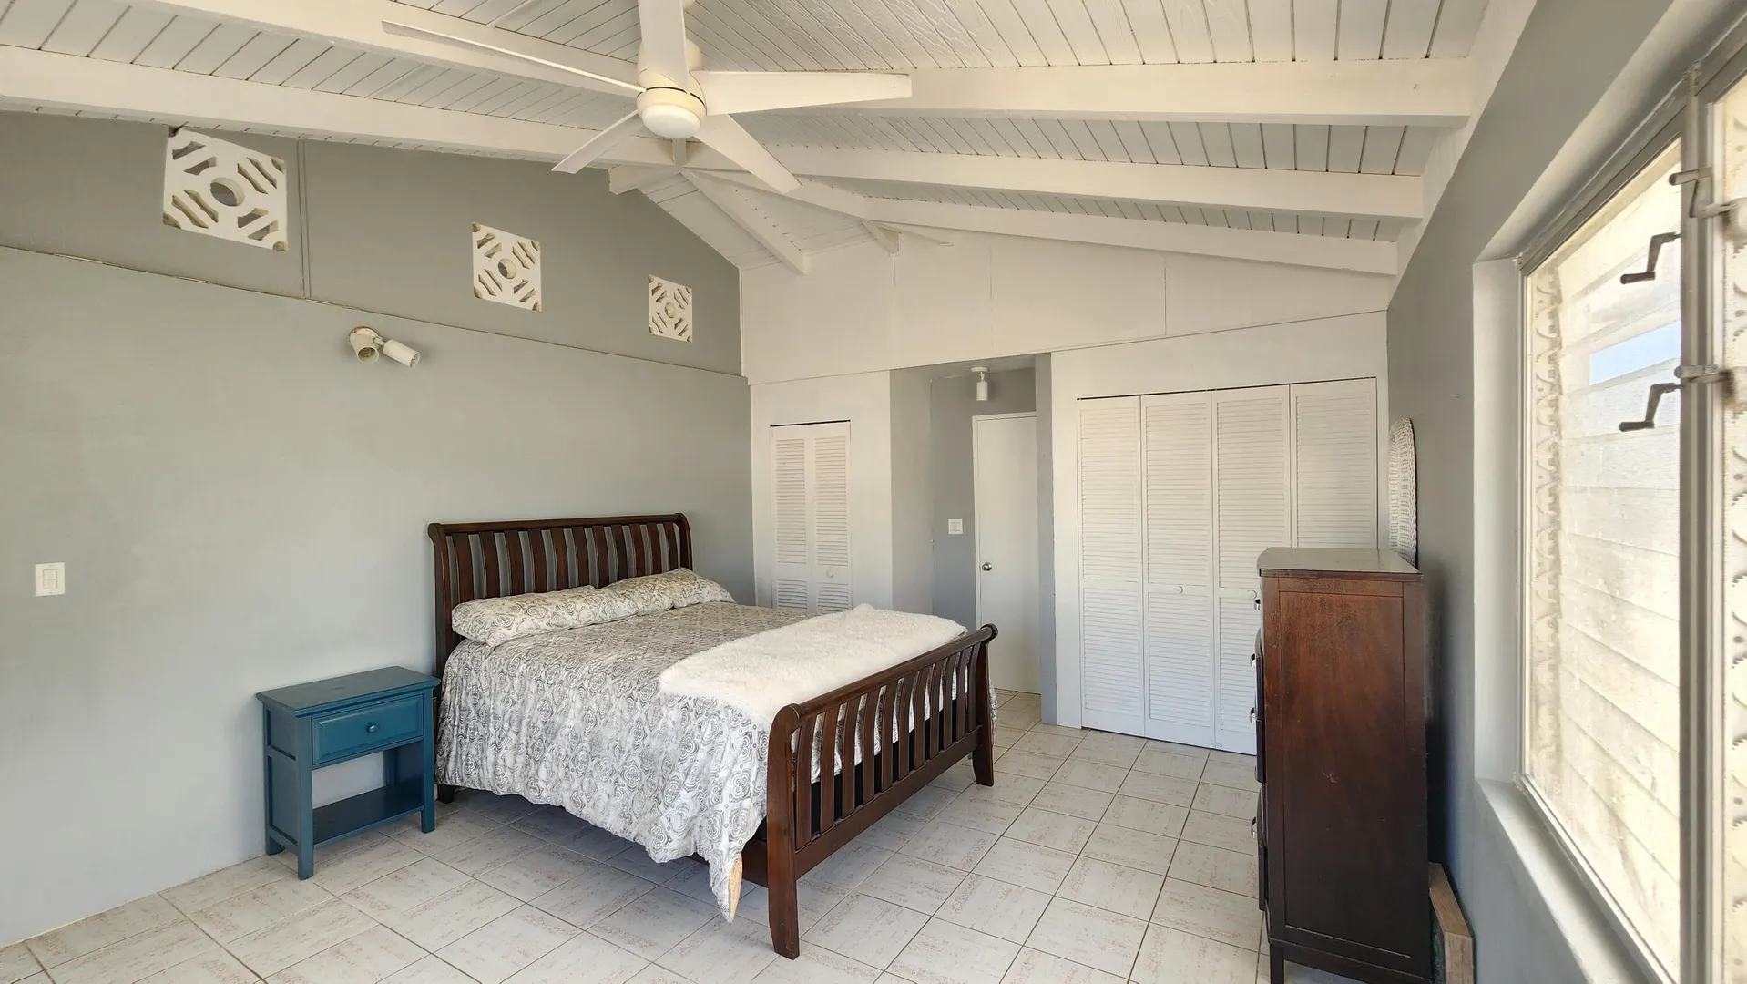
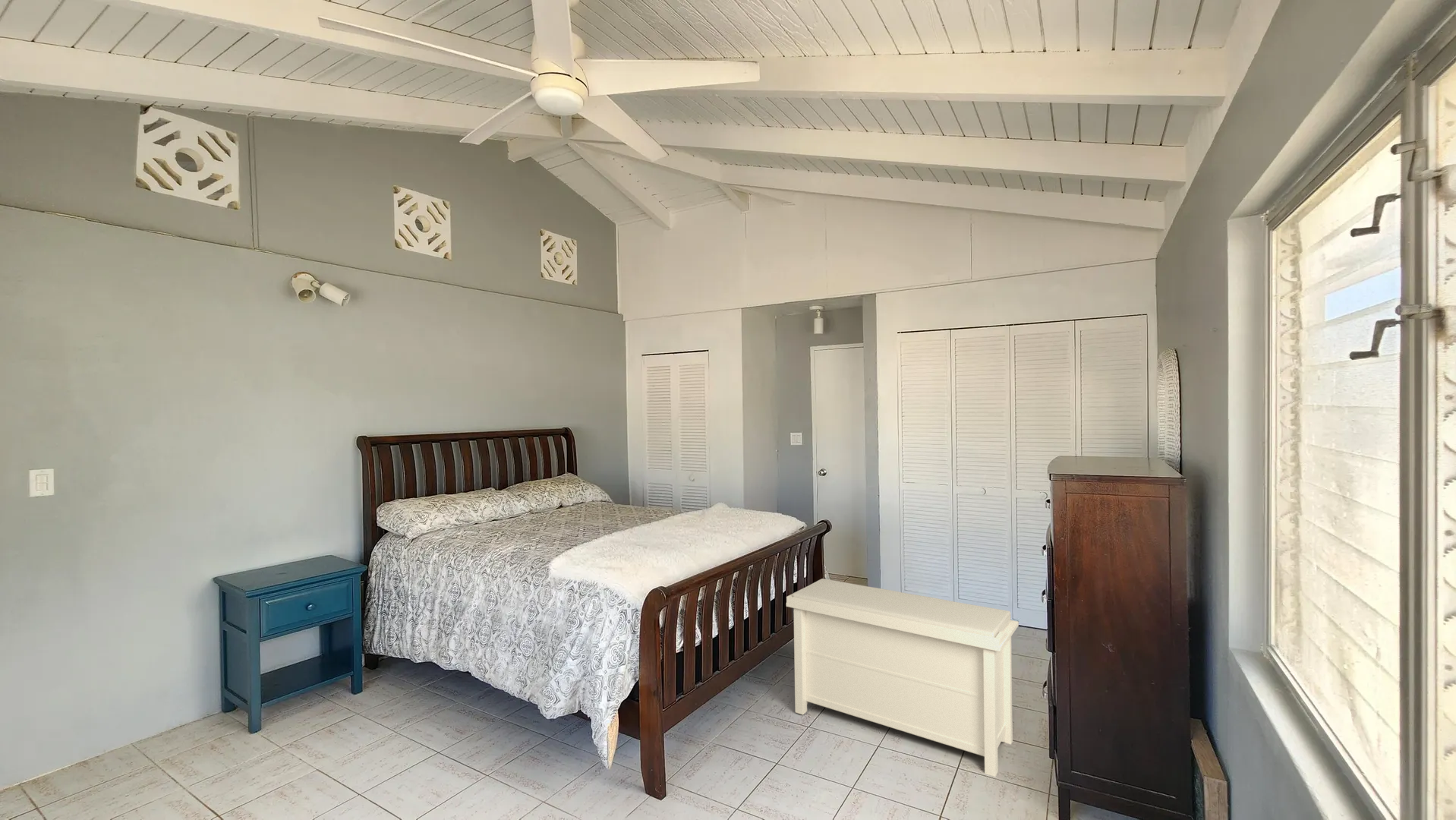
+ bench (897, 664)
